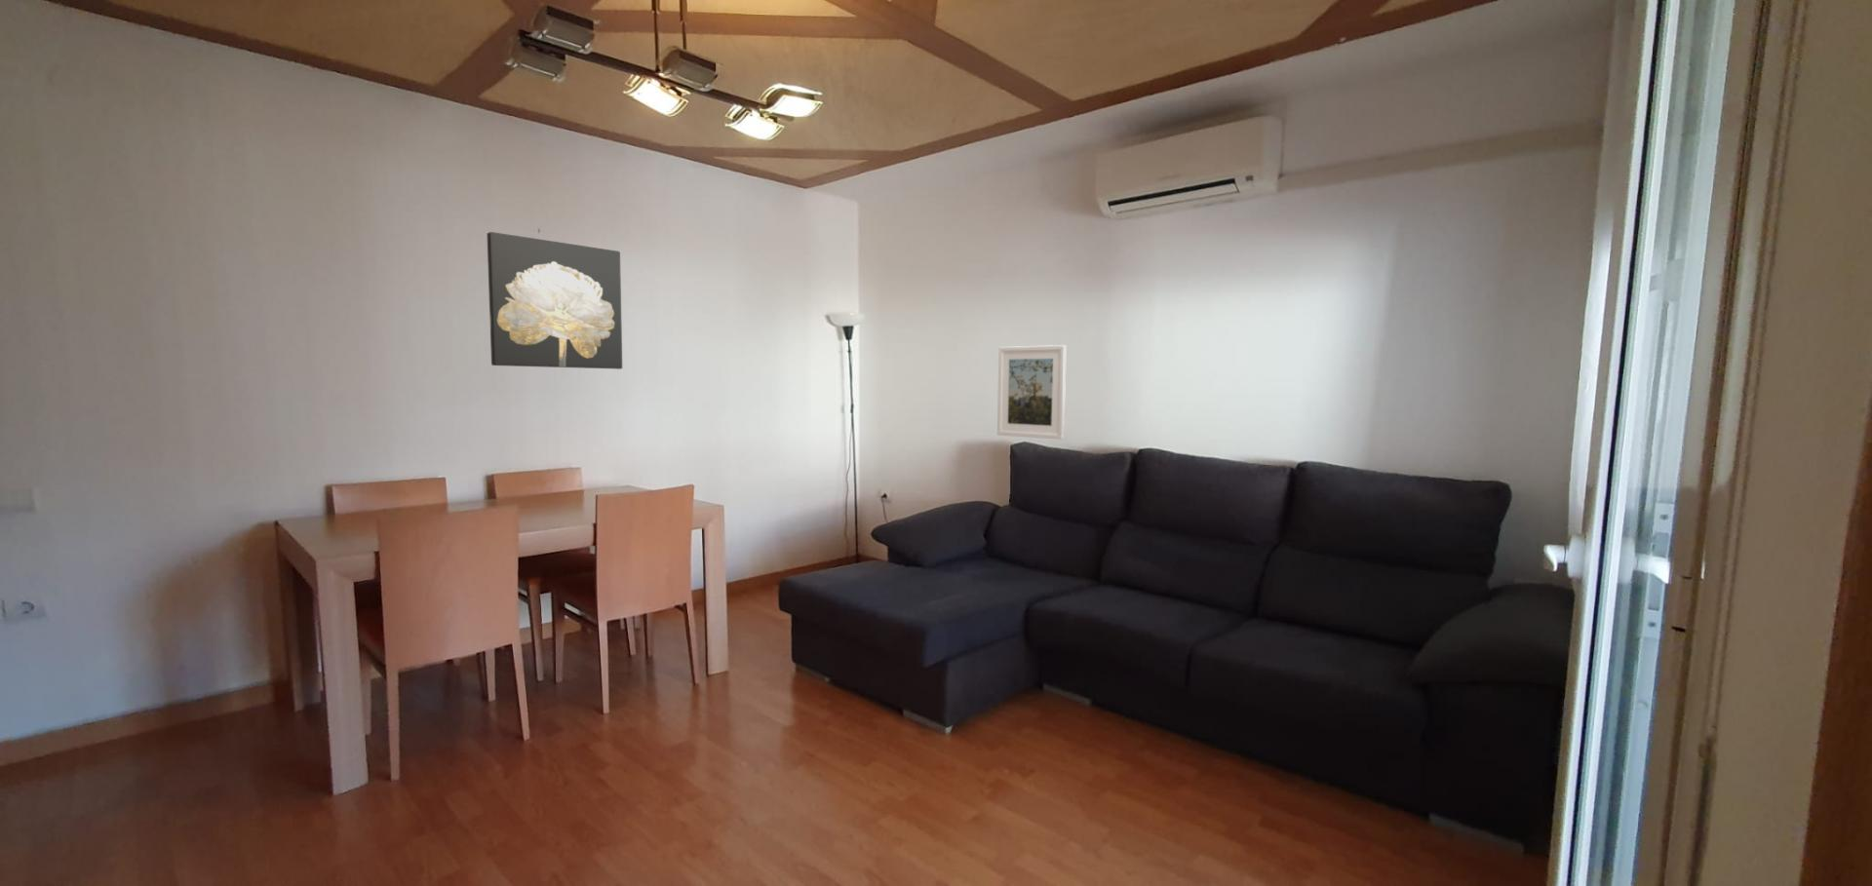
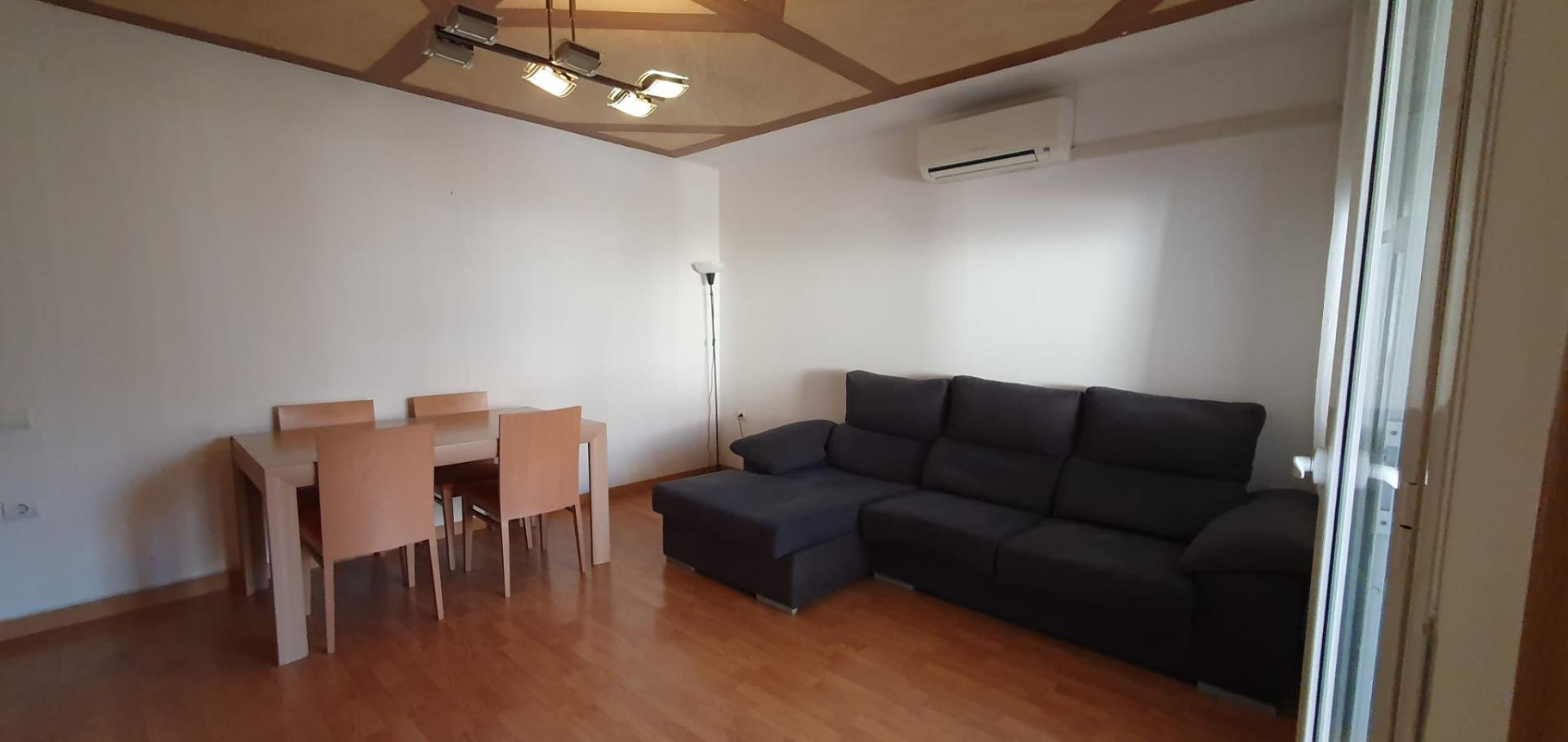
- wall art (559, 304)
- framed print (1029, 392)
